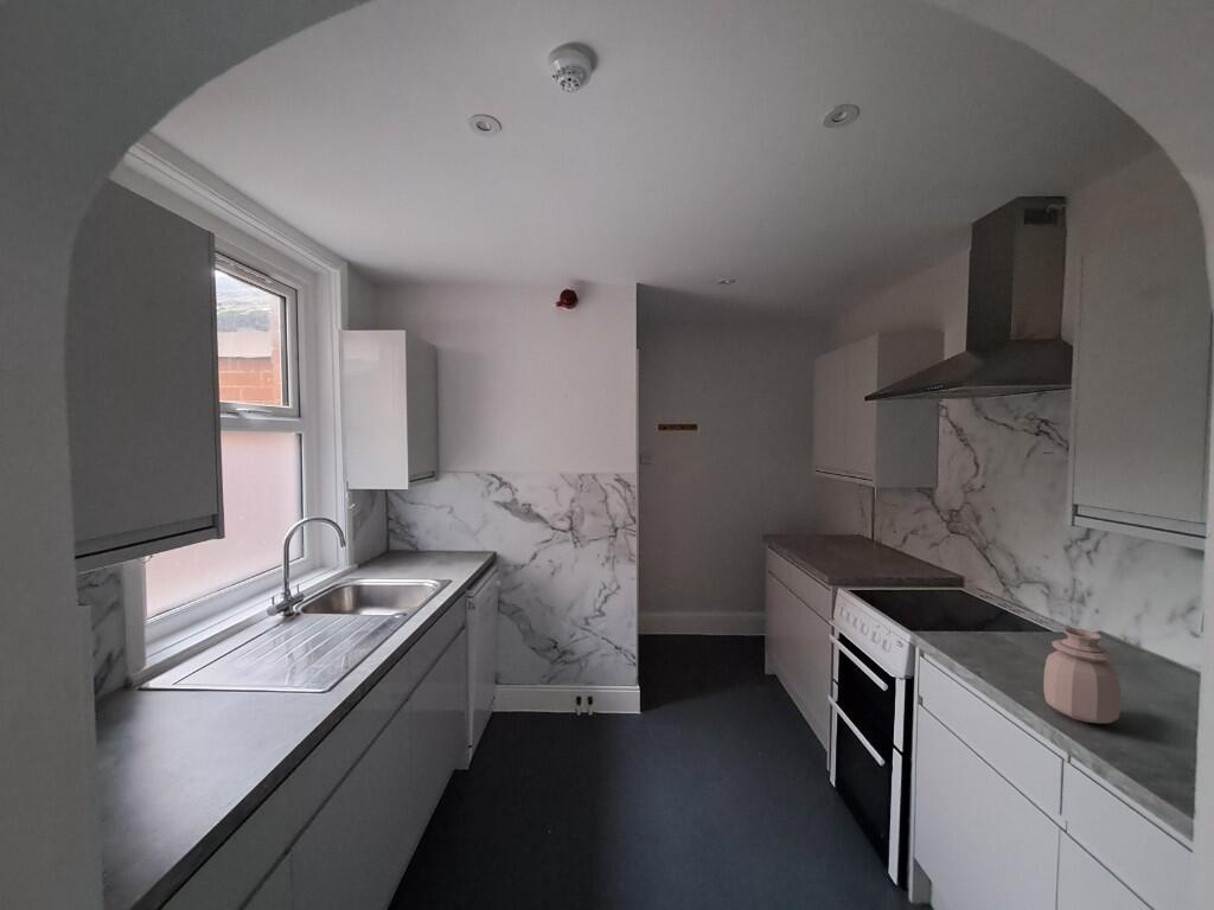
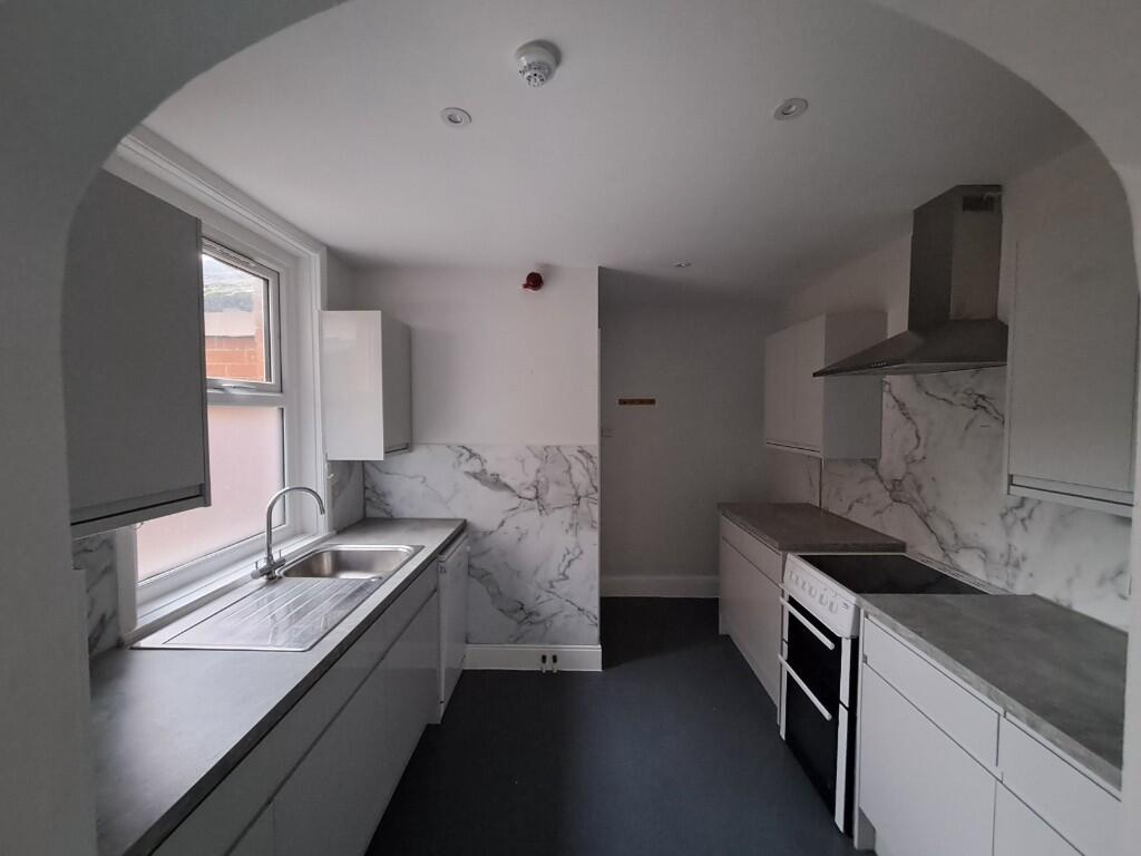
- jar (1080, 674)
